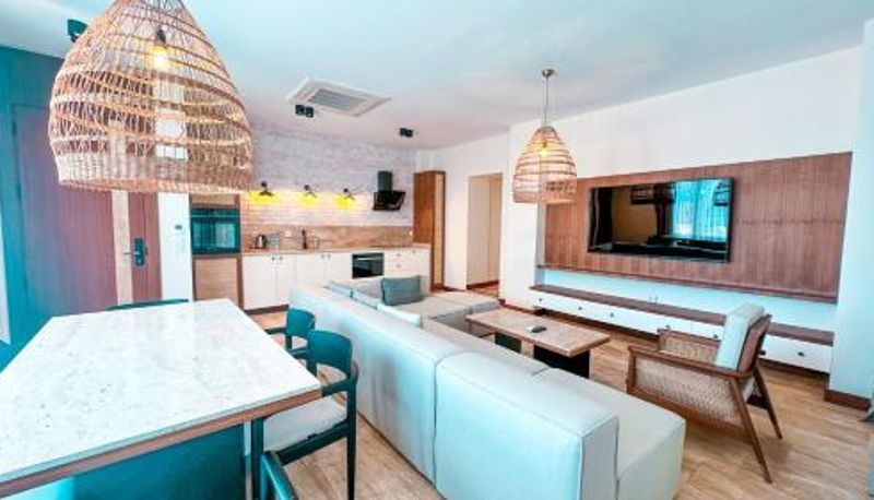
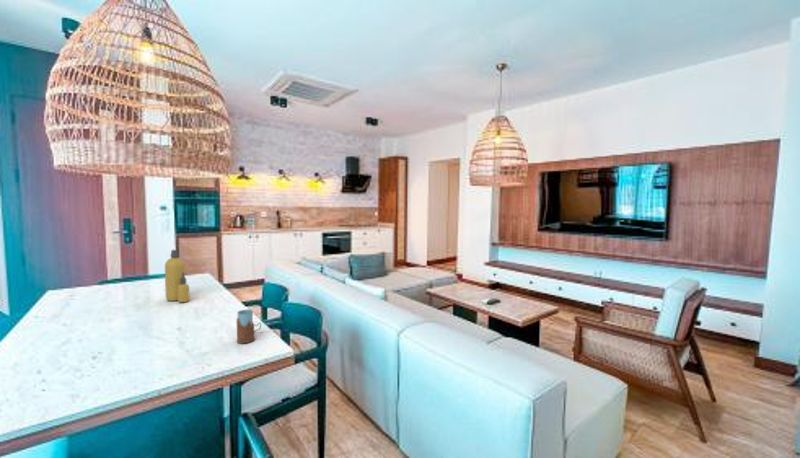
+ drinking glass (249, 325)
+ bottle (177, 275)
